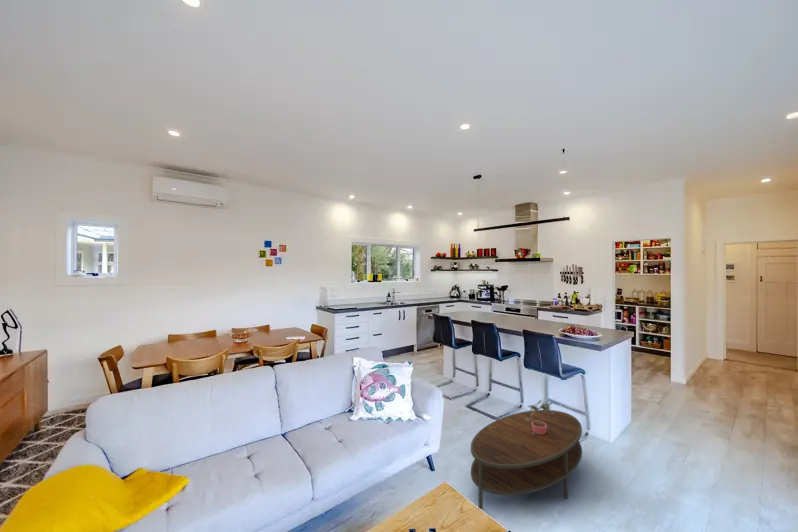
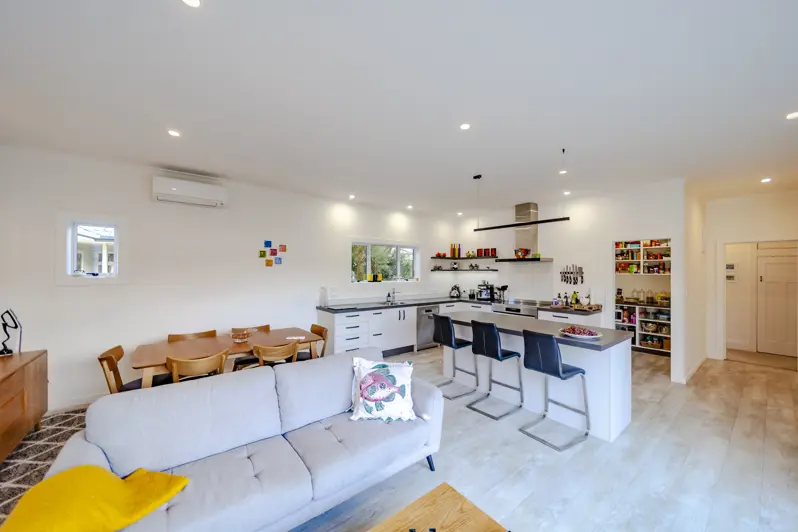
- potted plant (544, 410)
- coffee table (529, 455)
